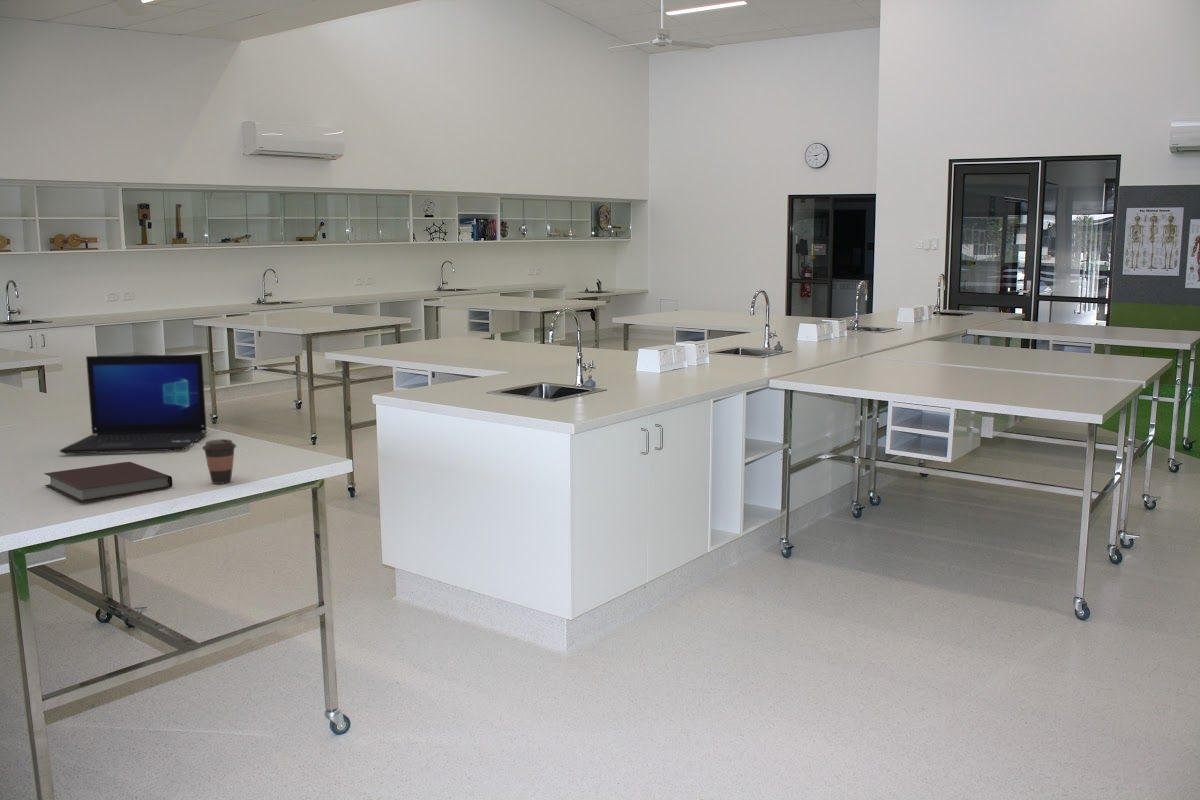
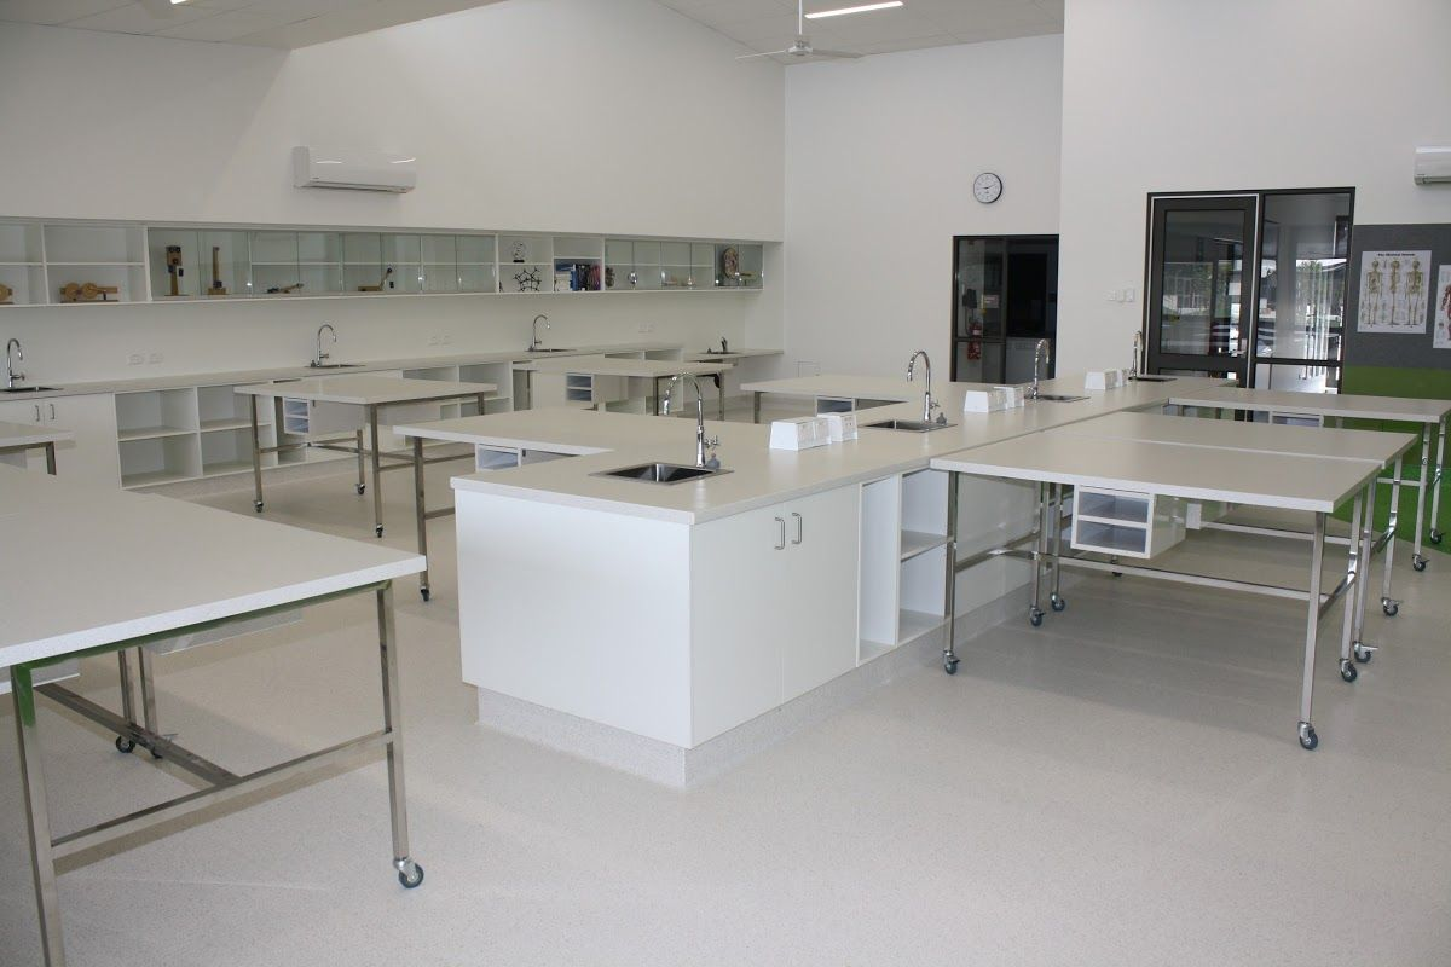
- coffee cup (220, 461)
- notebook (107, 480)
- laptop (134, 401)
